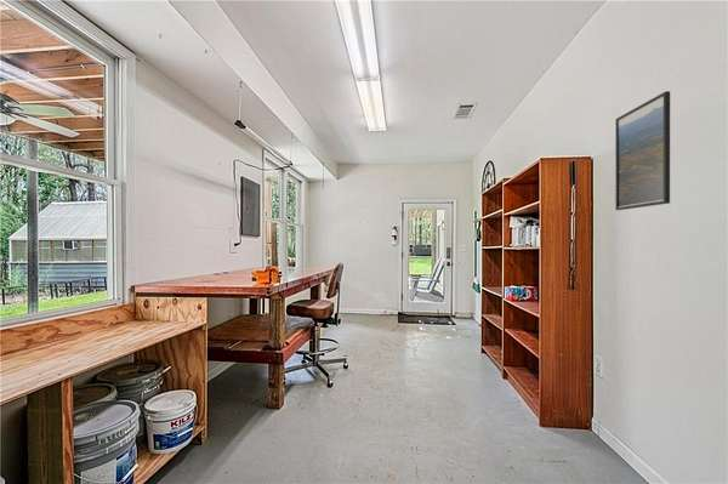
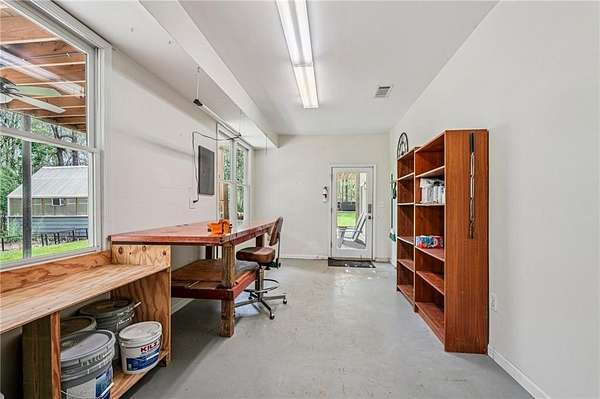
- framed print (639, 156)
